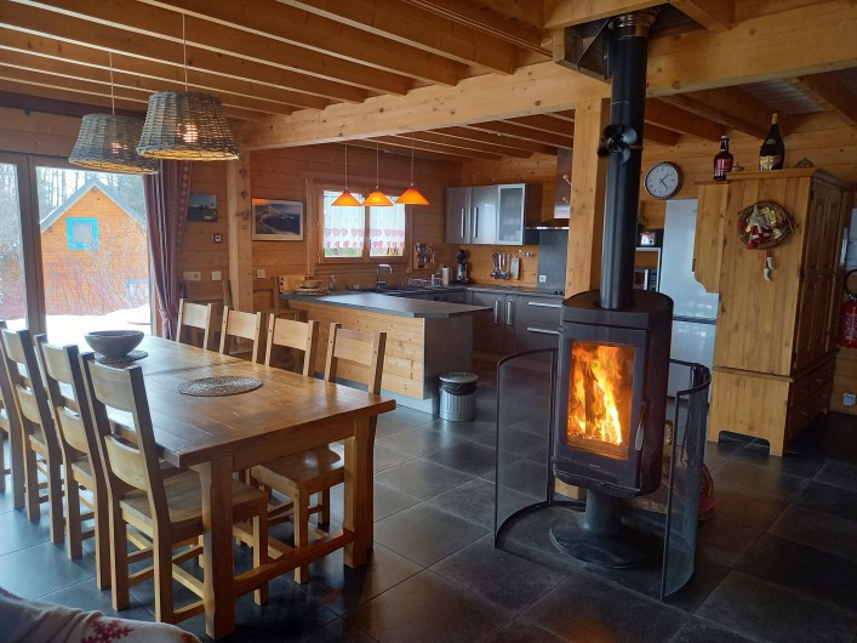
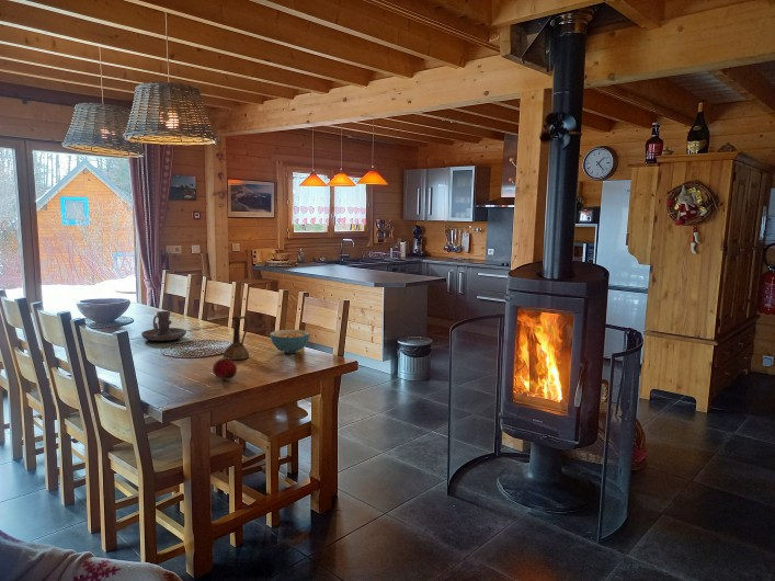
+ candle holder (162, 324)
+ pitcher (236, 337)
+ fruit (225, 367)
+ cereal bowl (289, 342)
